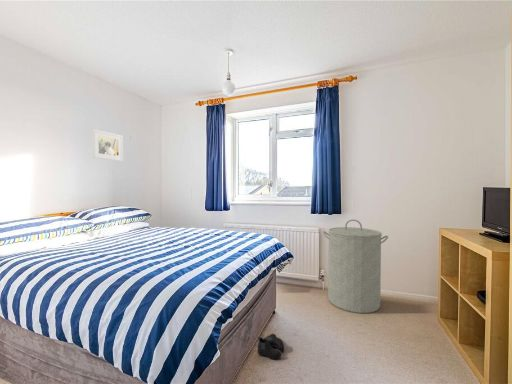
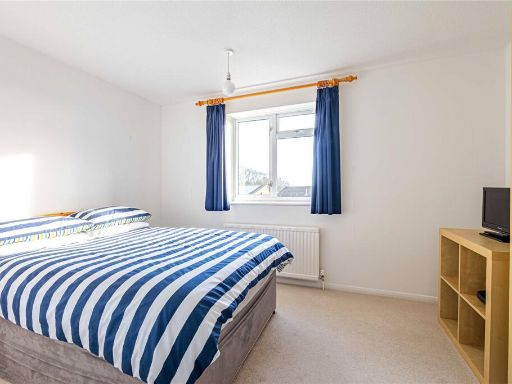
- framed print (108, 146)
- laundry hamper (353, 260)
- boots (271, 340)
